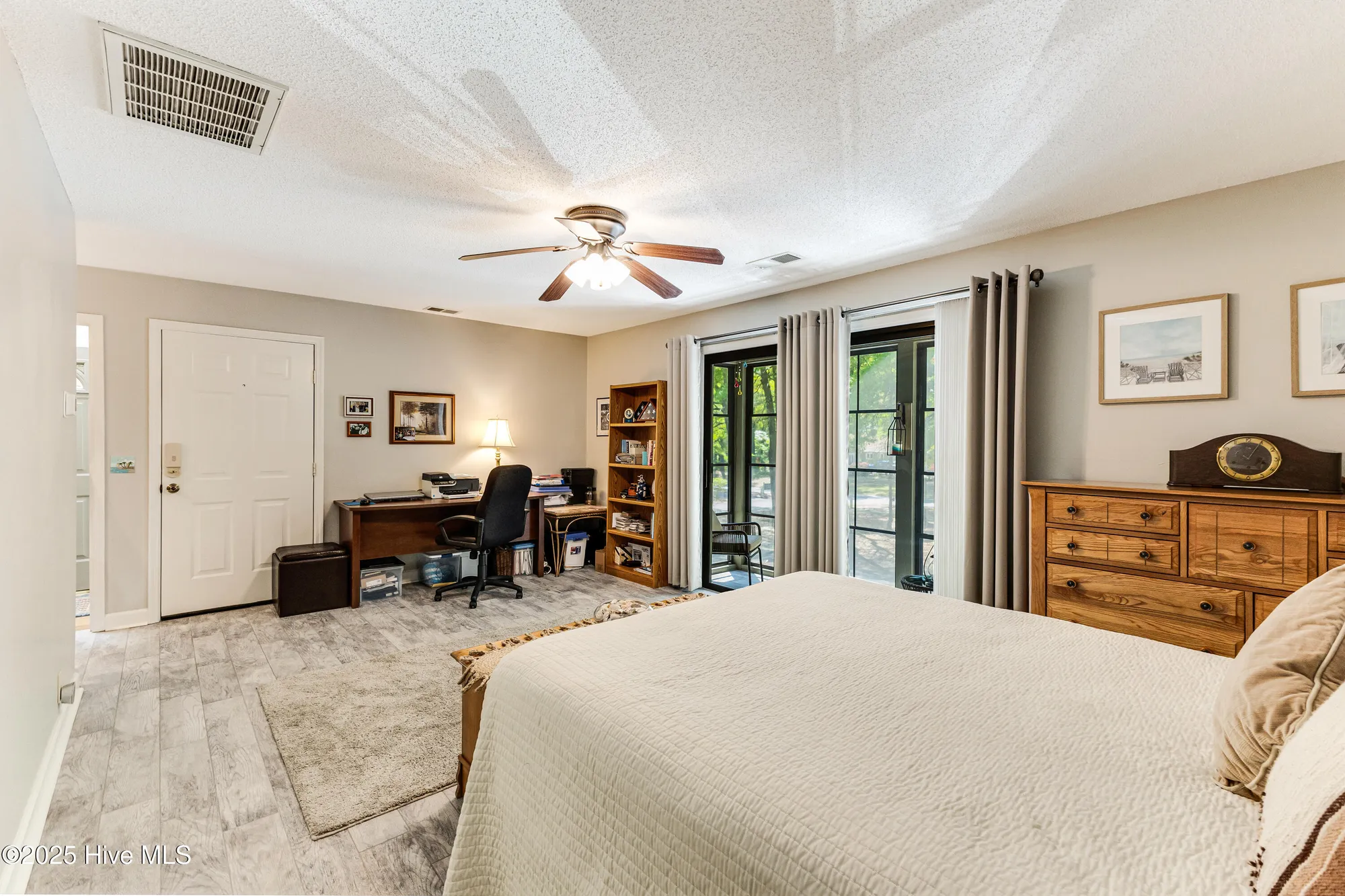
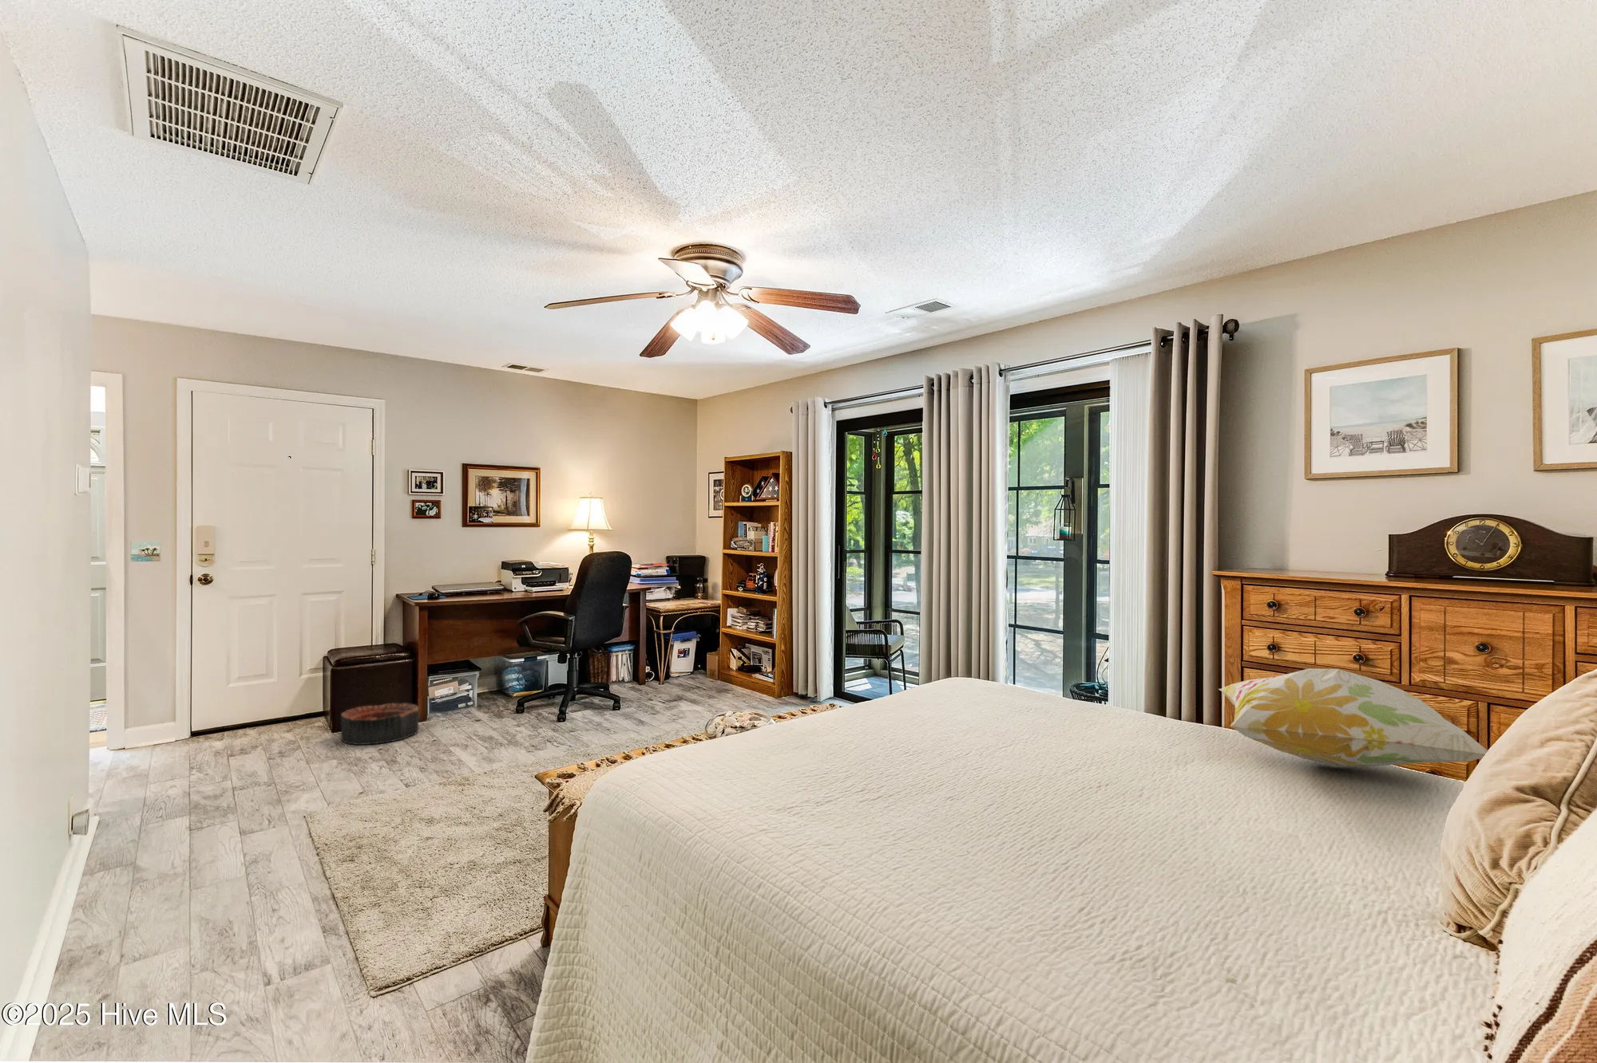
+ basket (380, 721)
+ decorative pillow (1333, 717)
